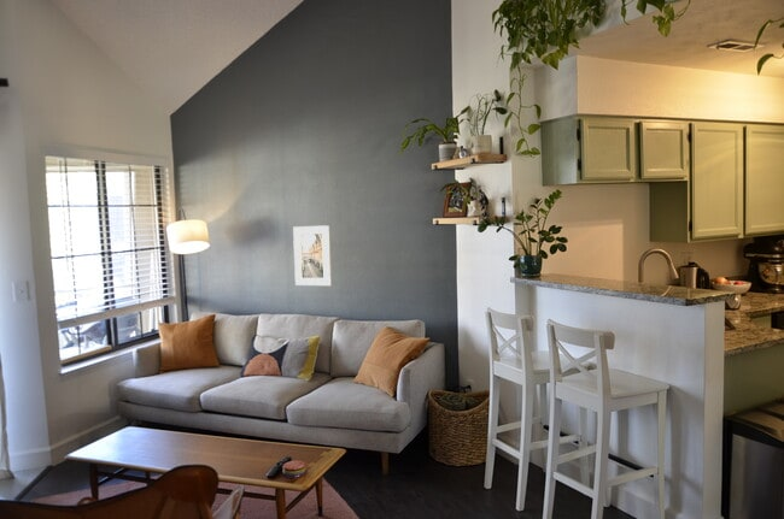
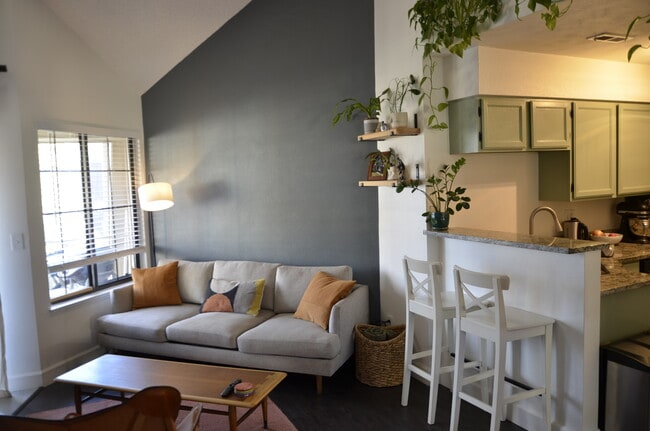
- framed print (311, 255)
